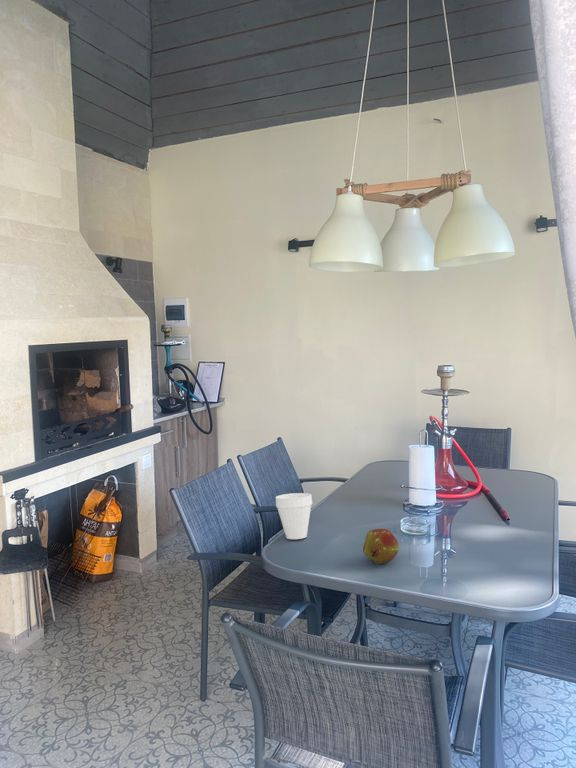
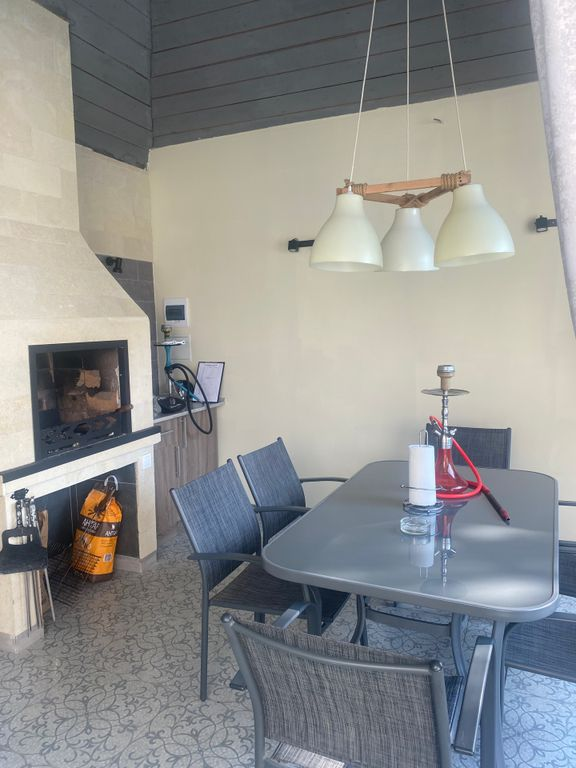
- cup (294, 516)
- fruit (379, 547)
